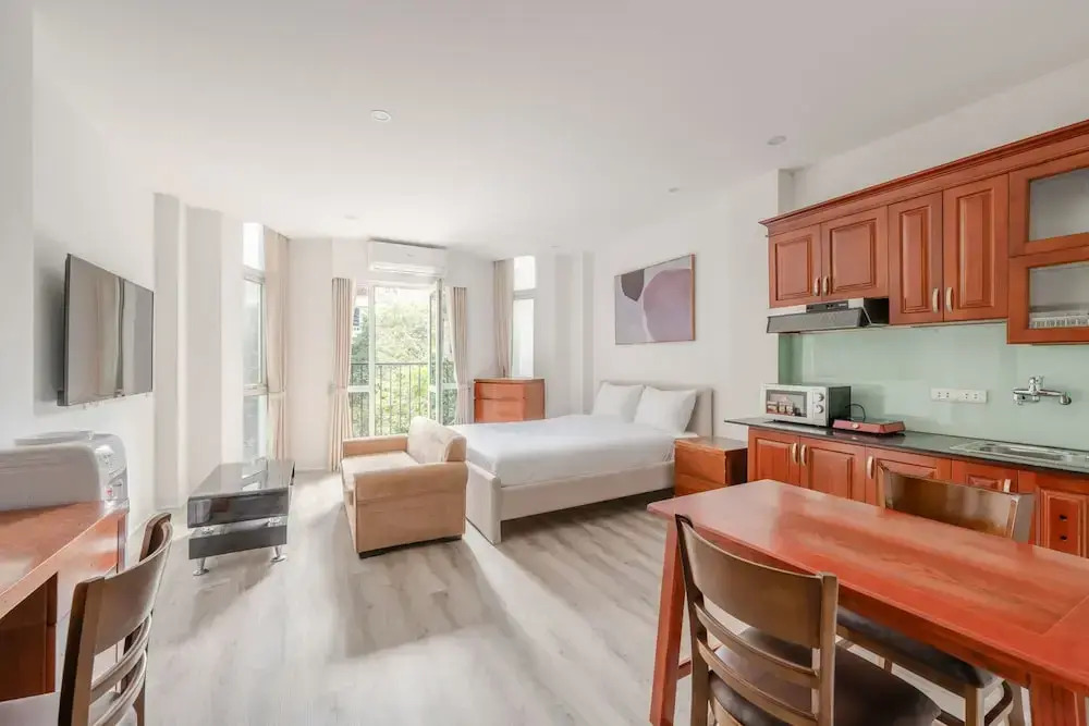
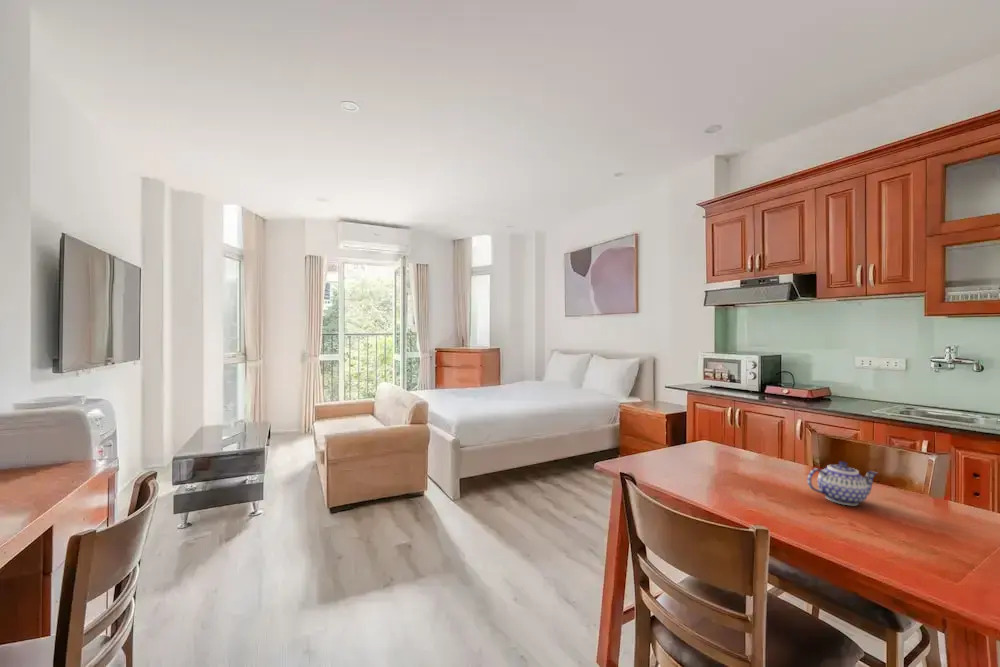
+ teapot (842, 481)
